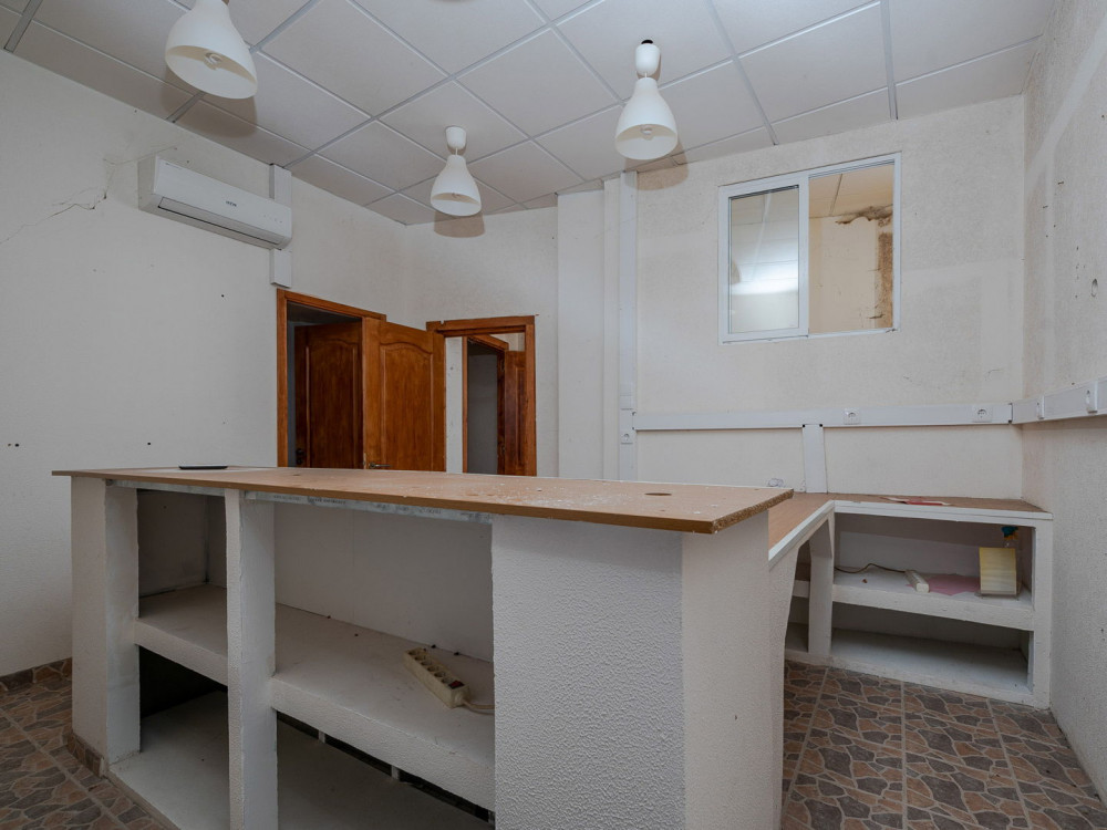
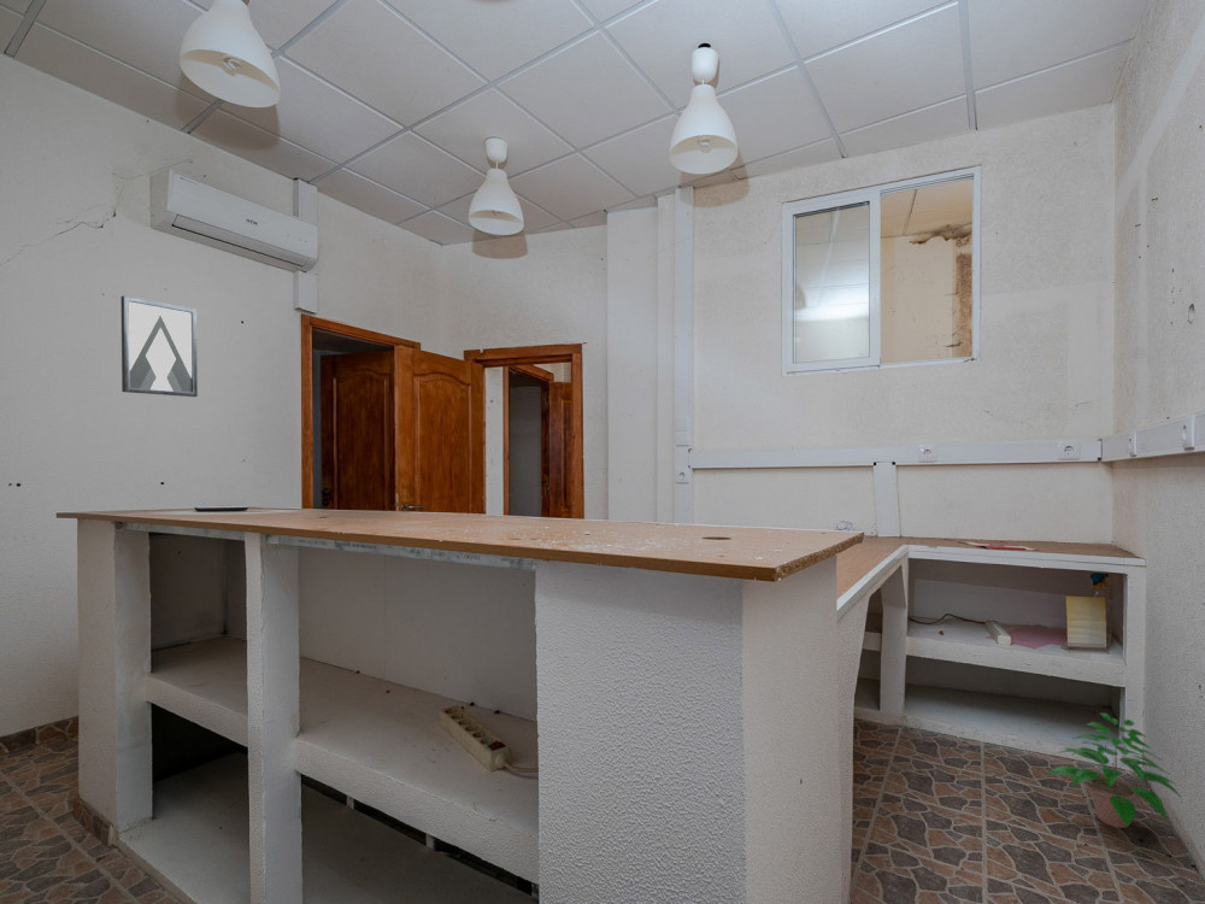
+ potted plant (1110, 770)
+ wall art (160, 348)
